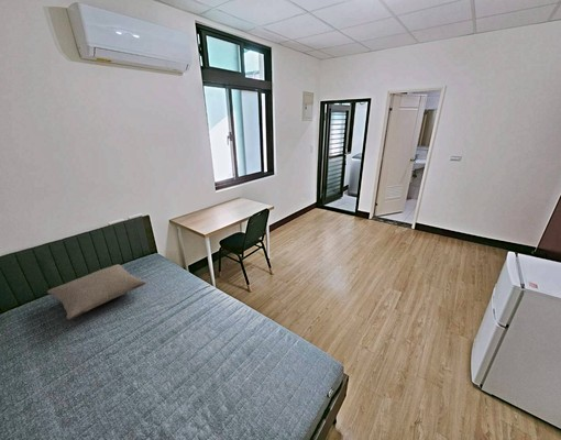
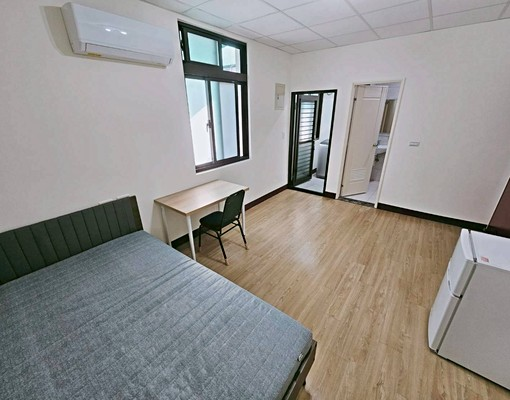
- pillow (98, 287)
